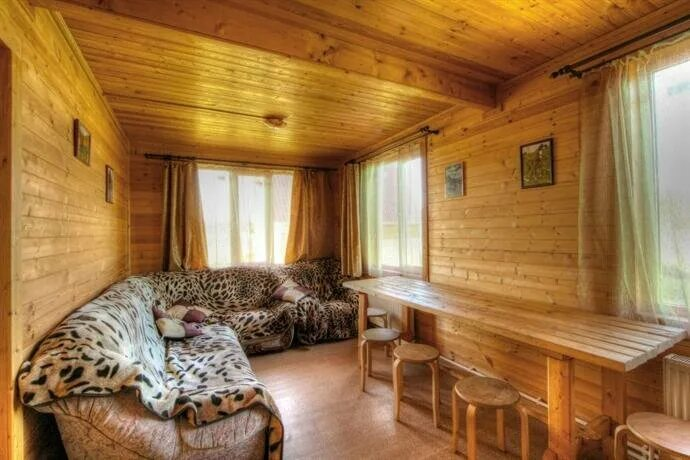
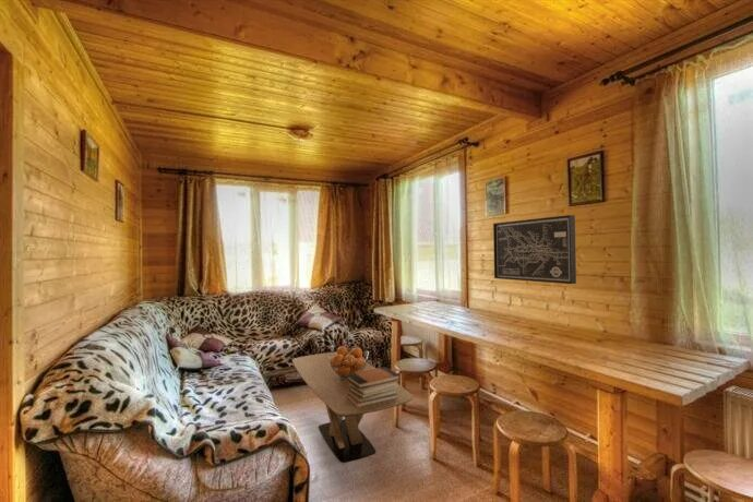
+ book stack (373, 385)
+ coffee table (344, 406)
+ wall art (529, 250)
+ fruit basket (348, 361)
